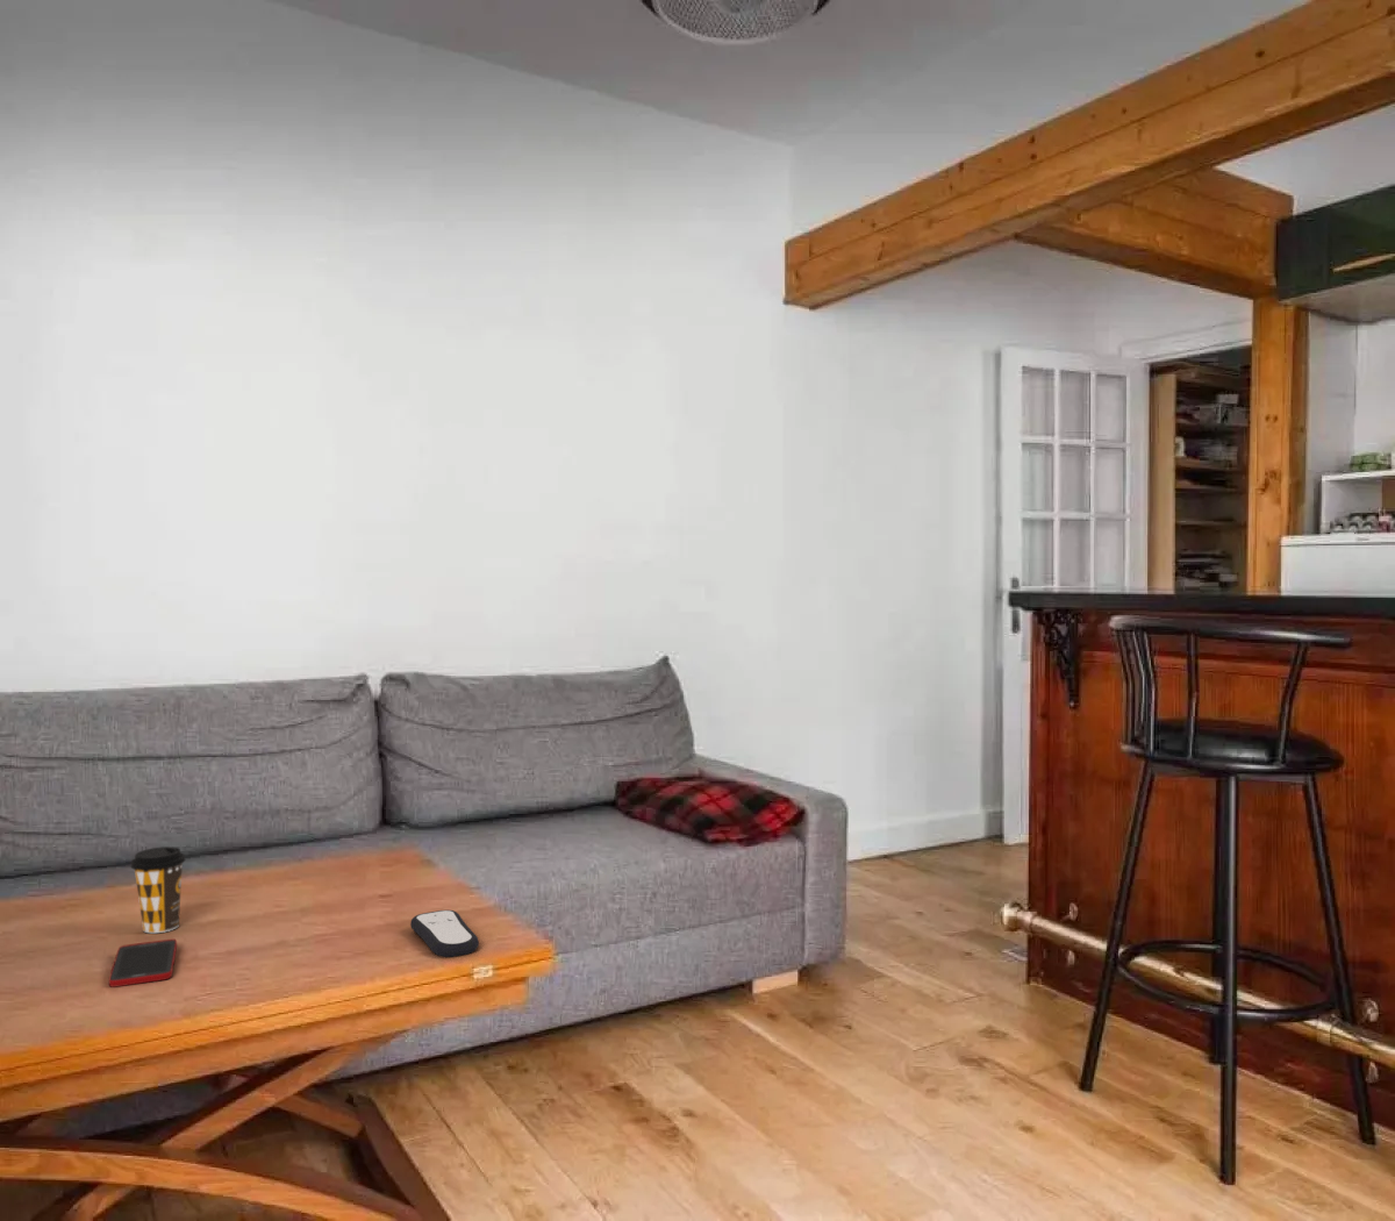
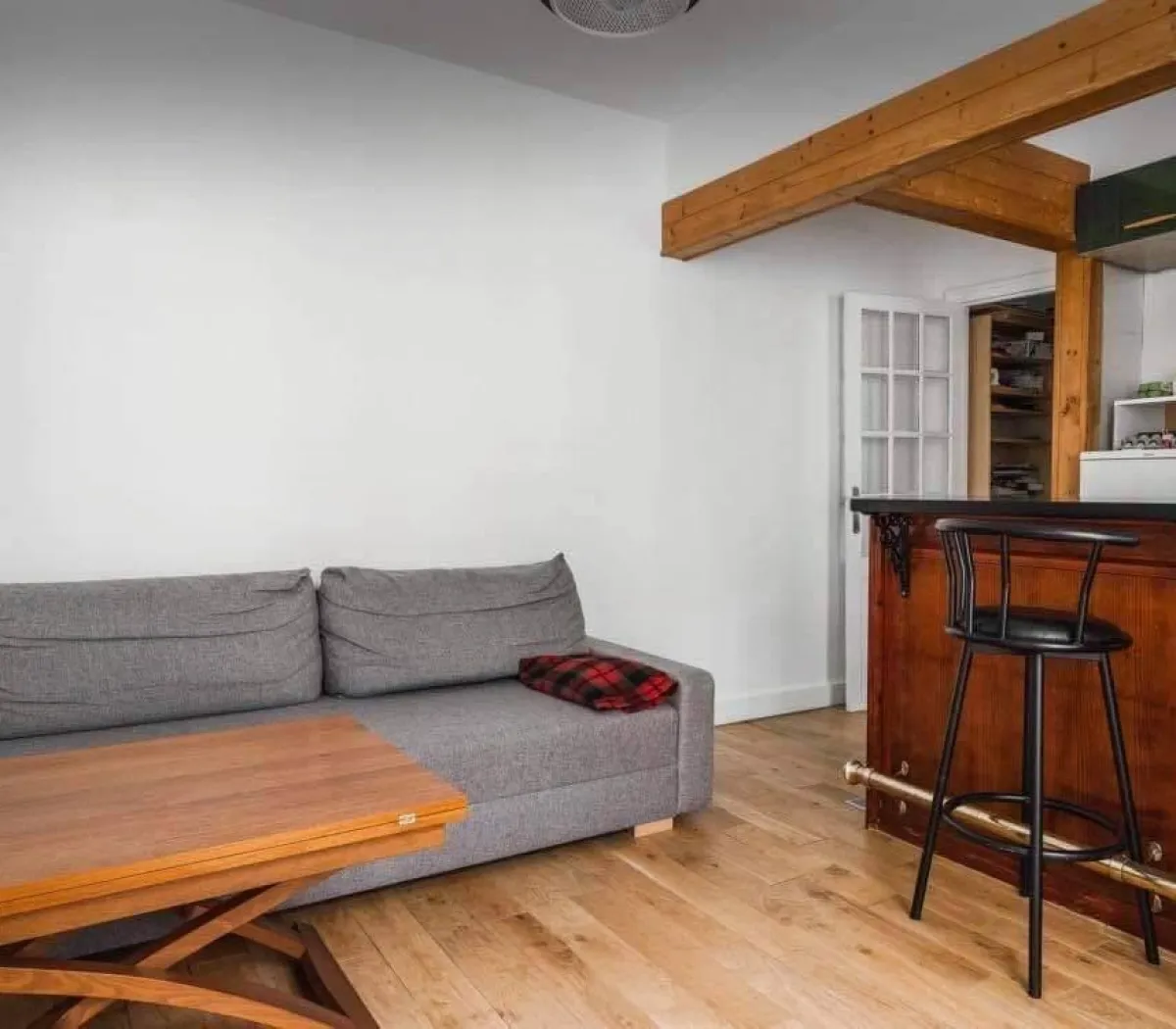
- cell phone (145, 961)
- remote control (445, 931)
- coffee cup (159, 890)
